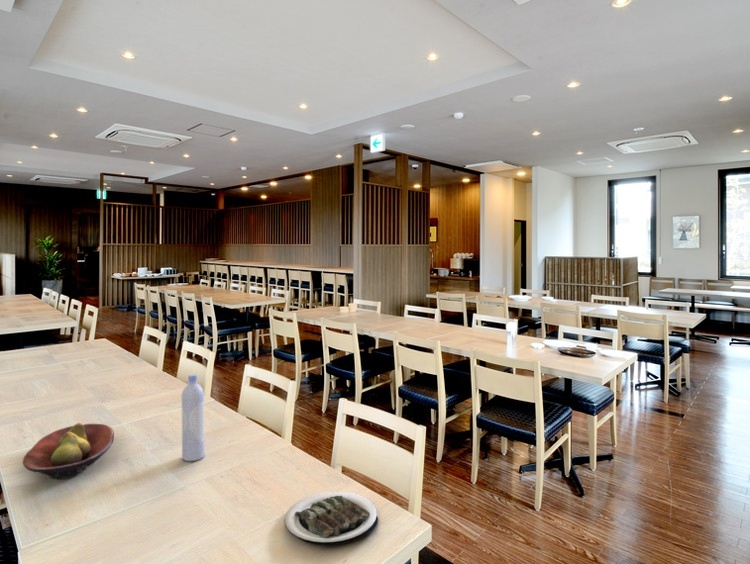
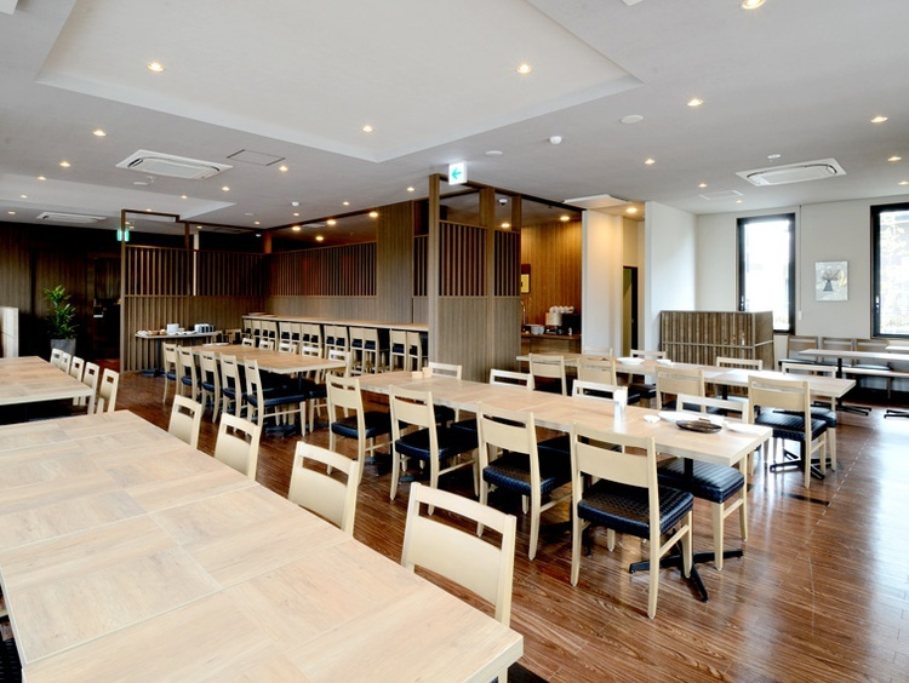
- plate (331, 513)
- bottle (193, 416)
- fruit bowl (72, 445)
